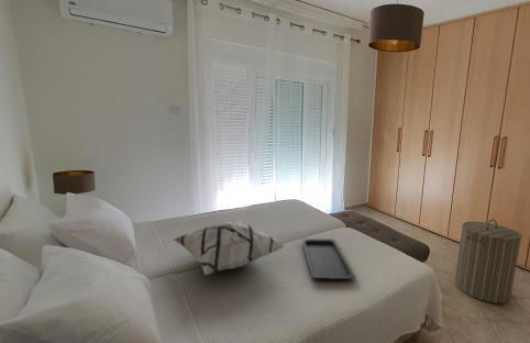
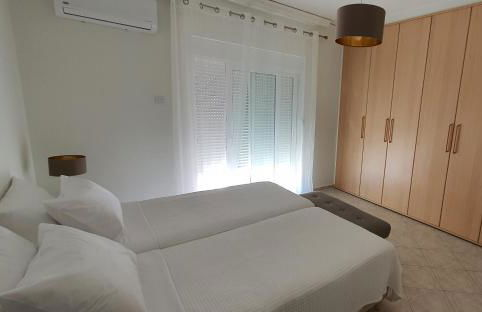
- decorative pillow (228, 242)
- serving tray (324, 257)
- laundry hamper (486, 255)
